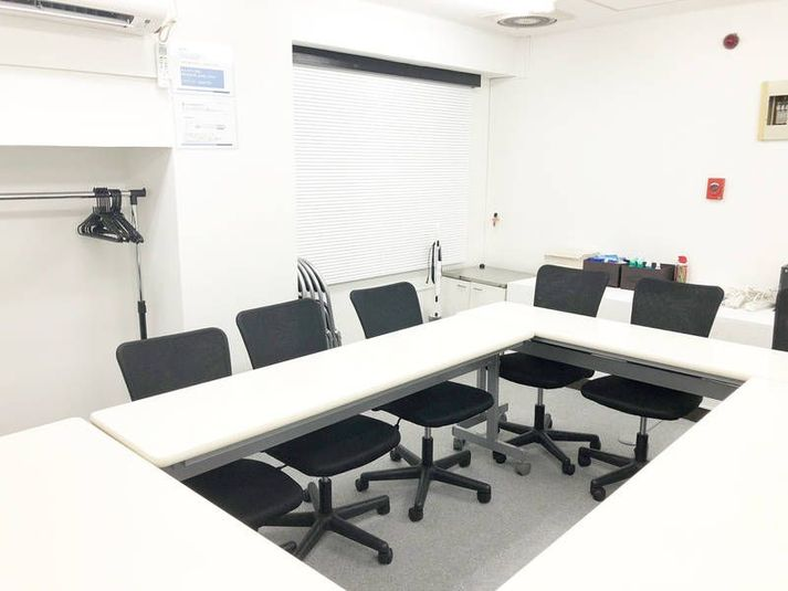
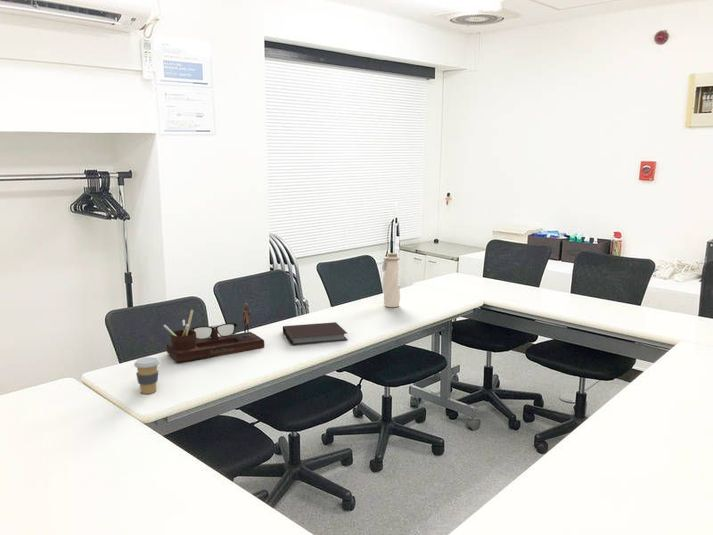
+ coffee cup (147, 375)
+ desk organizer (211, 329)
+ water bottle (390, 279)
+ notebook (314, 332)
